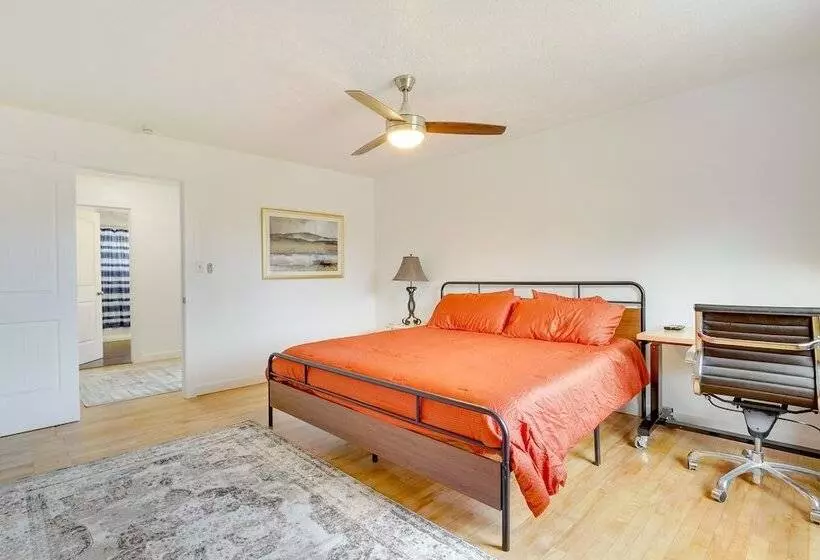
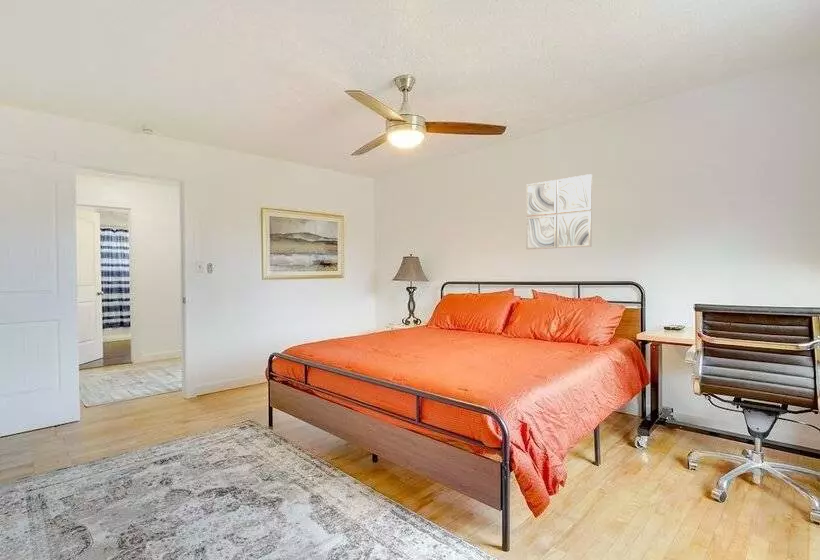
+ wall art (557, 215)
